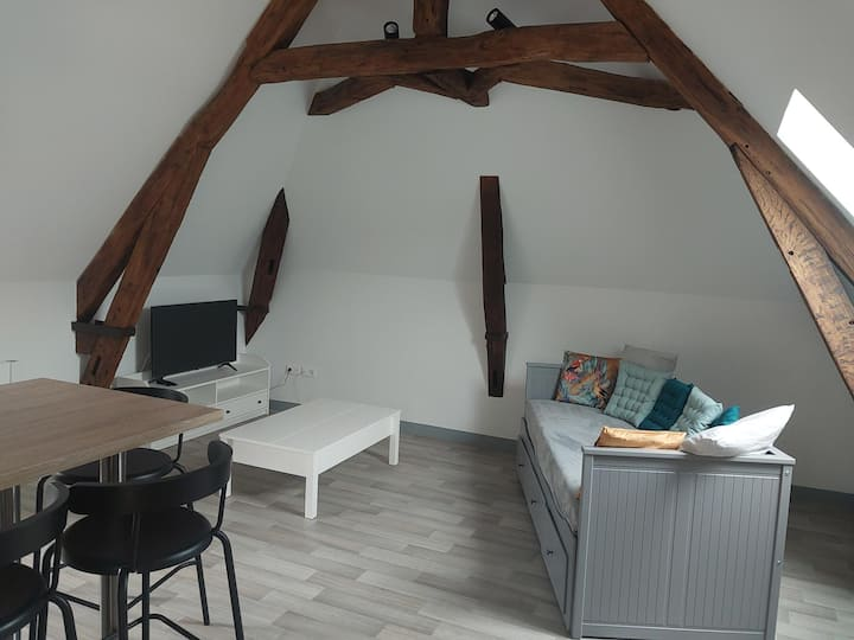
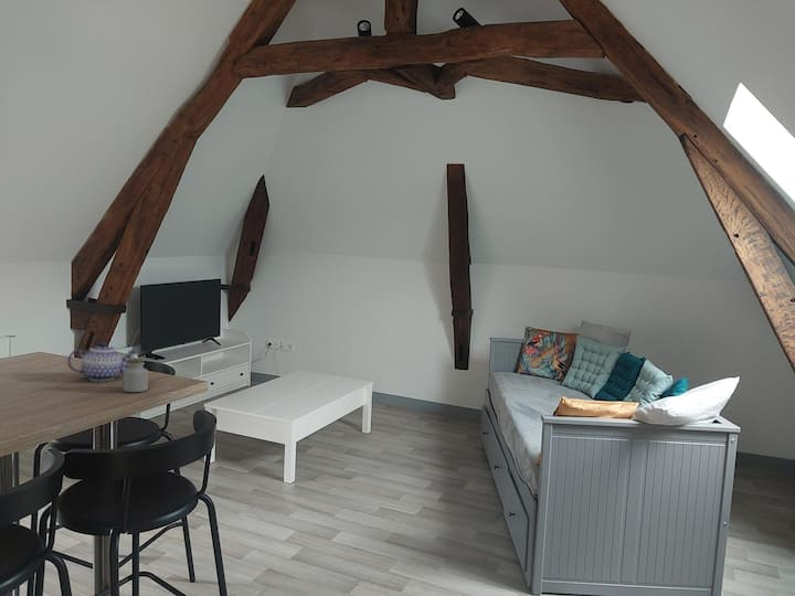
+ jar (135, 374)
+ teapot (102, 360)
